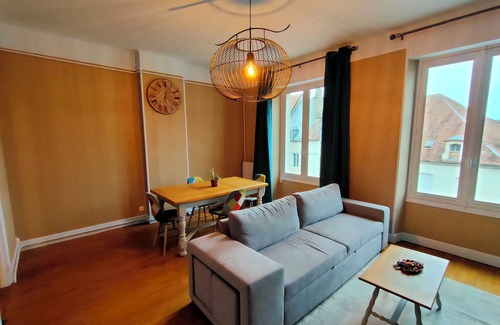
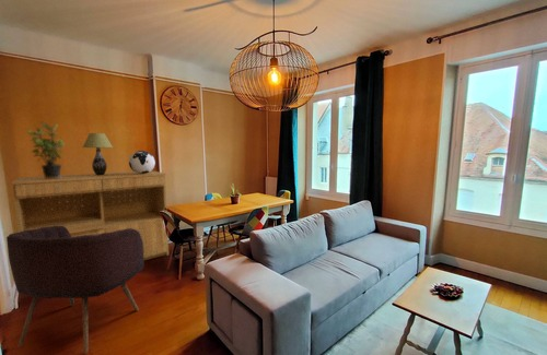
+ potted plant (46, 150)
+ bookcase (102, 220)
+ armchair (84, 272)
+ table lamp (98, 154)
+ decorative globe (142, 162)
